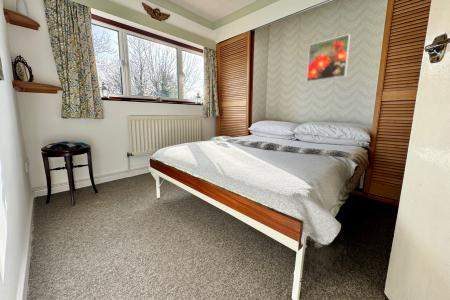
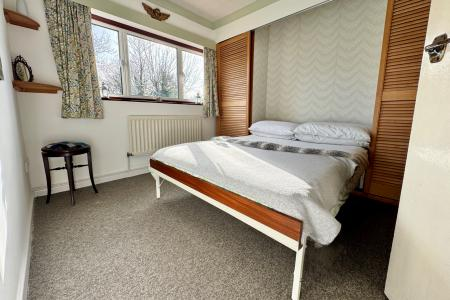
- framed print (326, 59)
